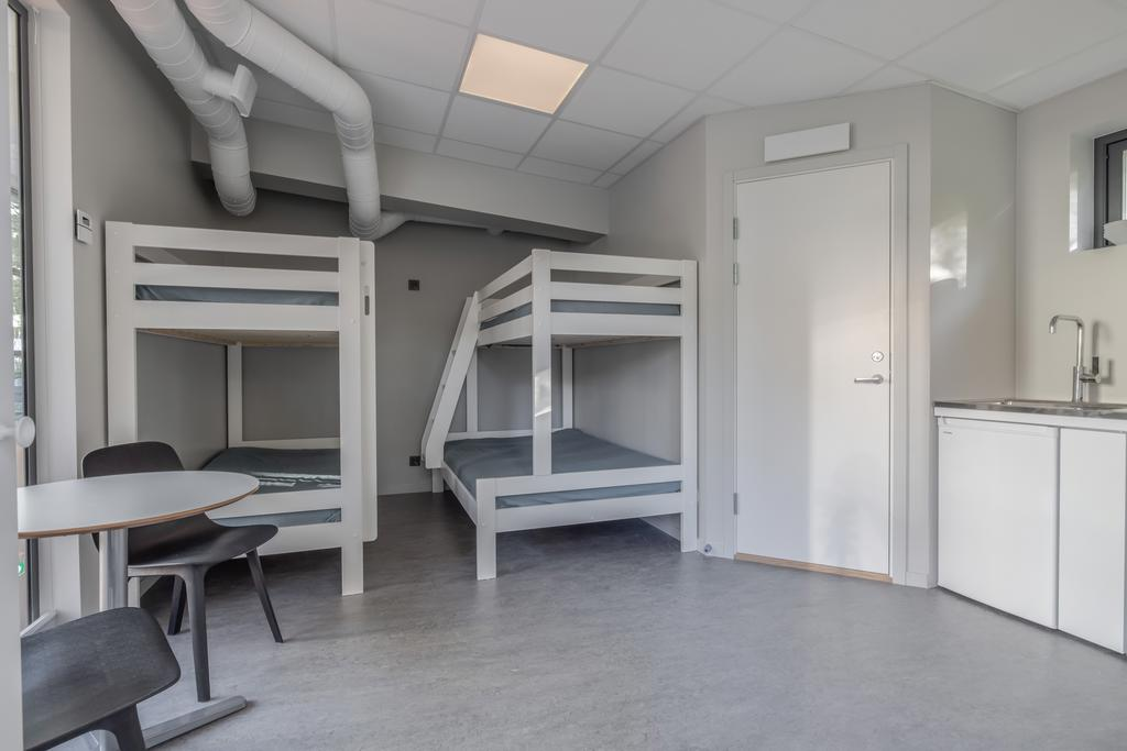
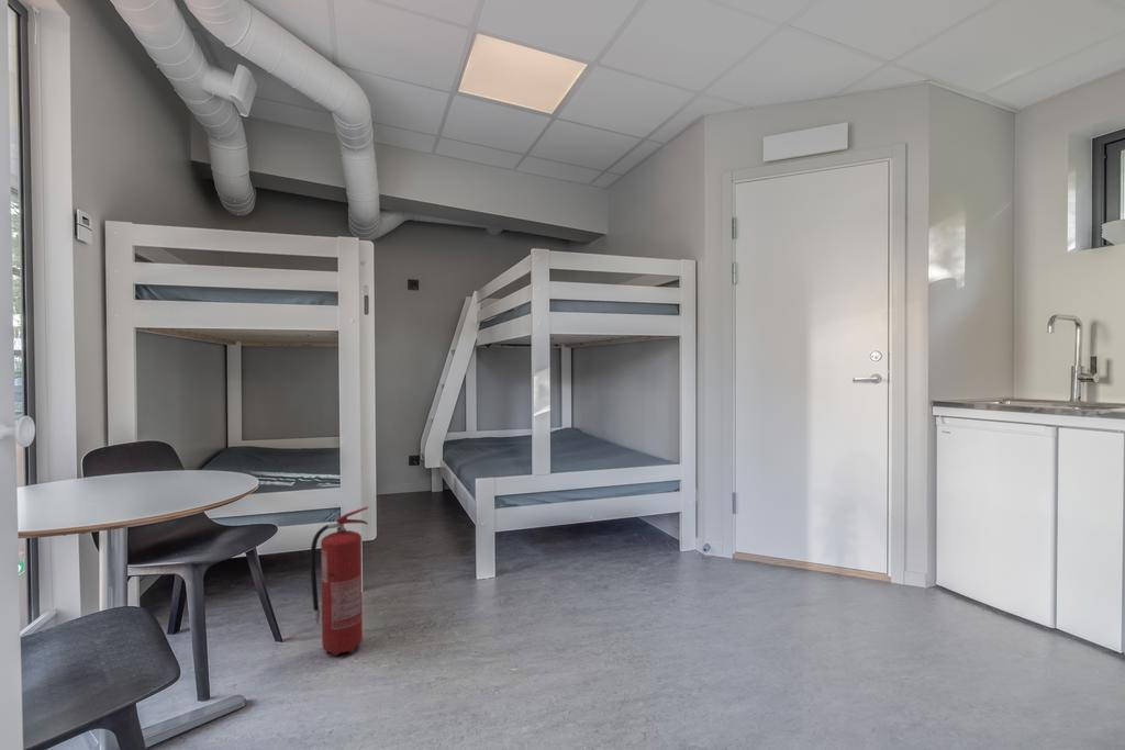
+ fire extinguisher (339, 579)
